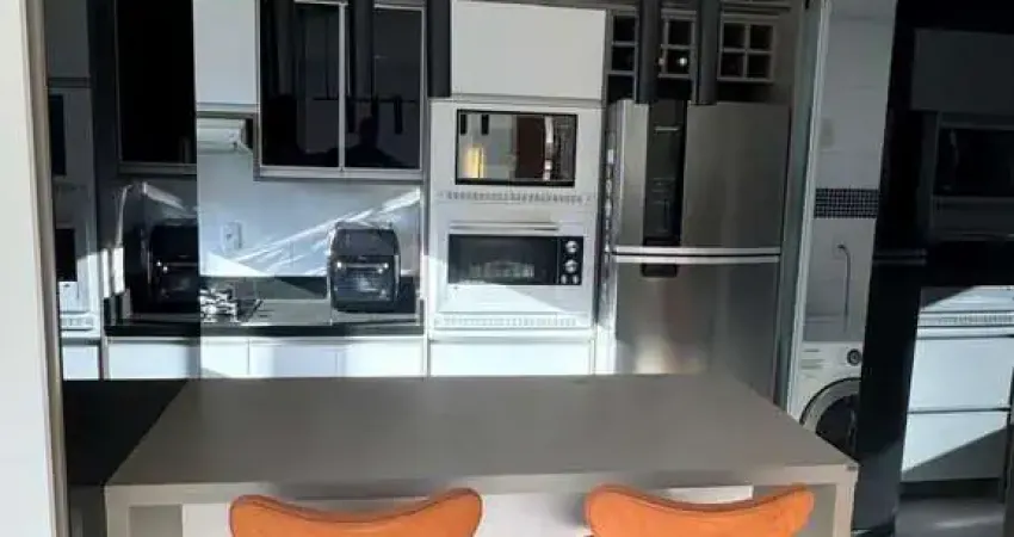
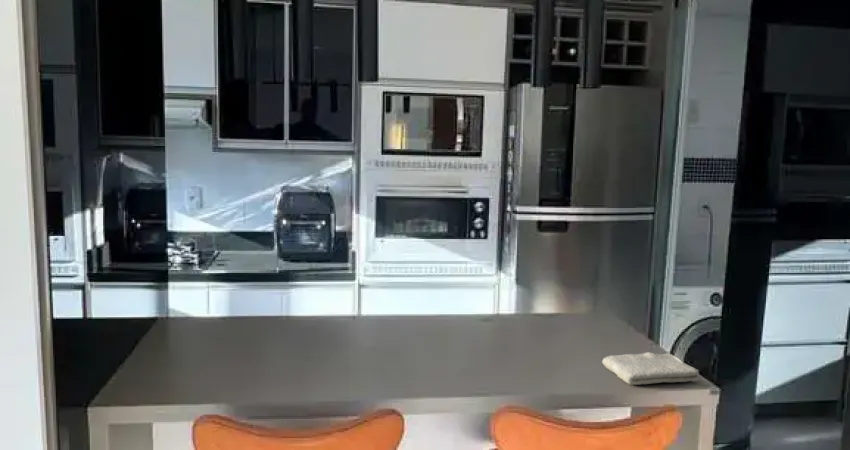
+ washcloth (651, 367)
